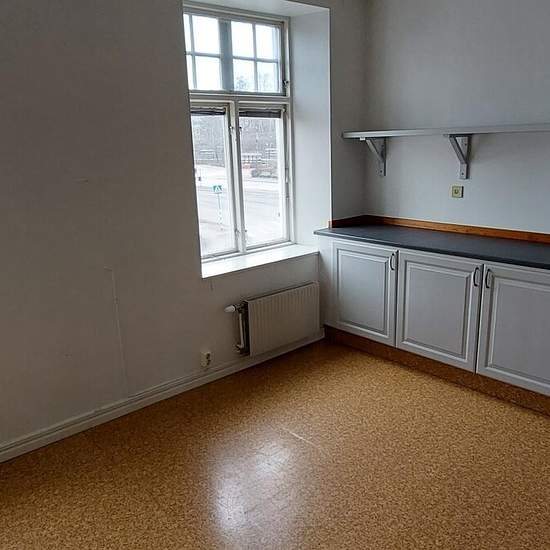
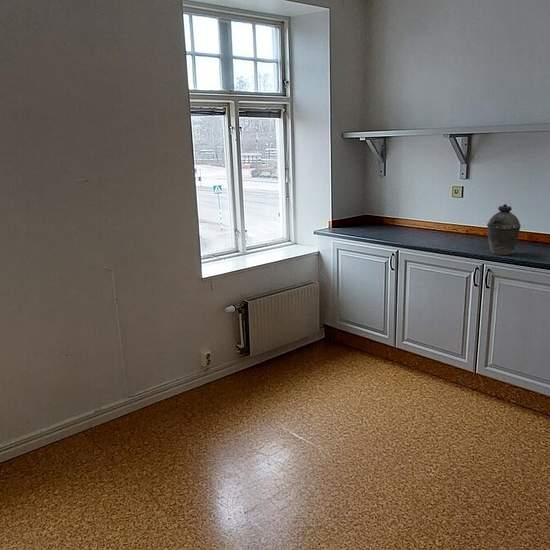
+ kettle (503, 229)
